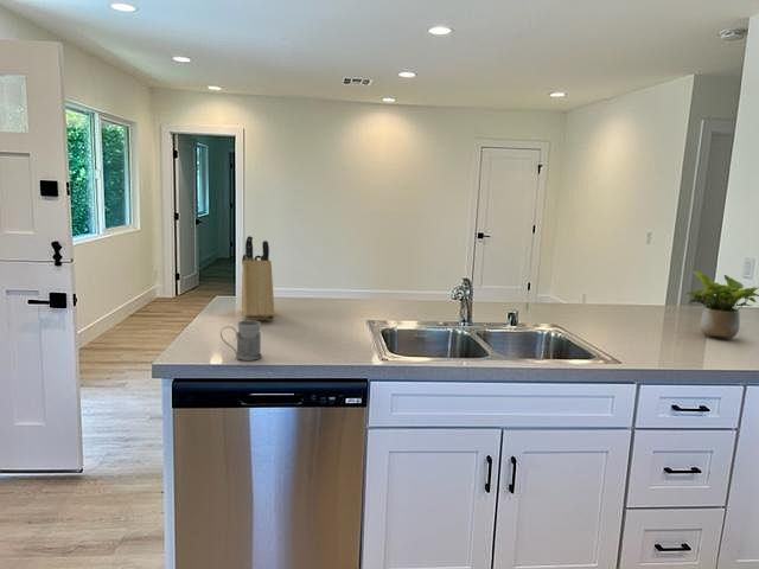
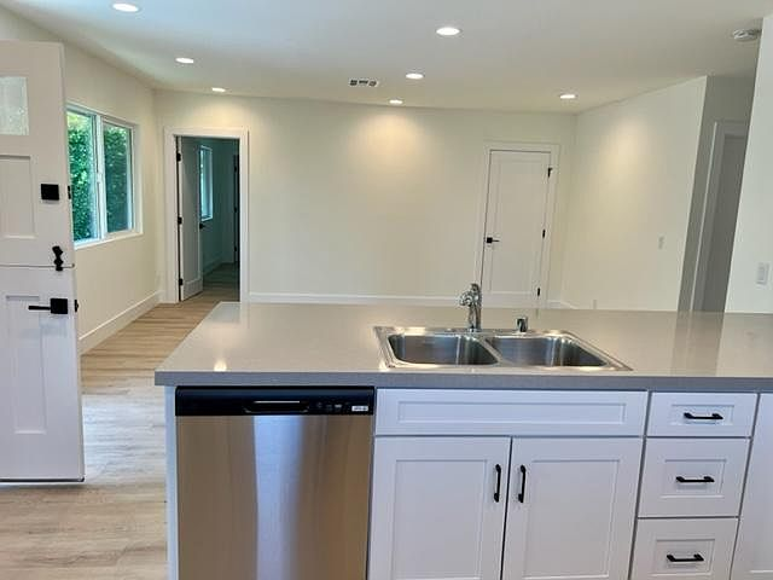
- mug (241, 339)
- knife block (256, 275)
- potted plant (721, 305)
